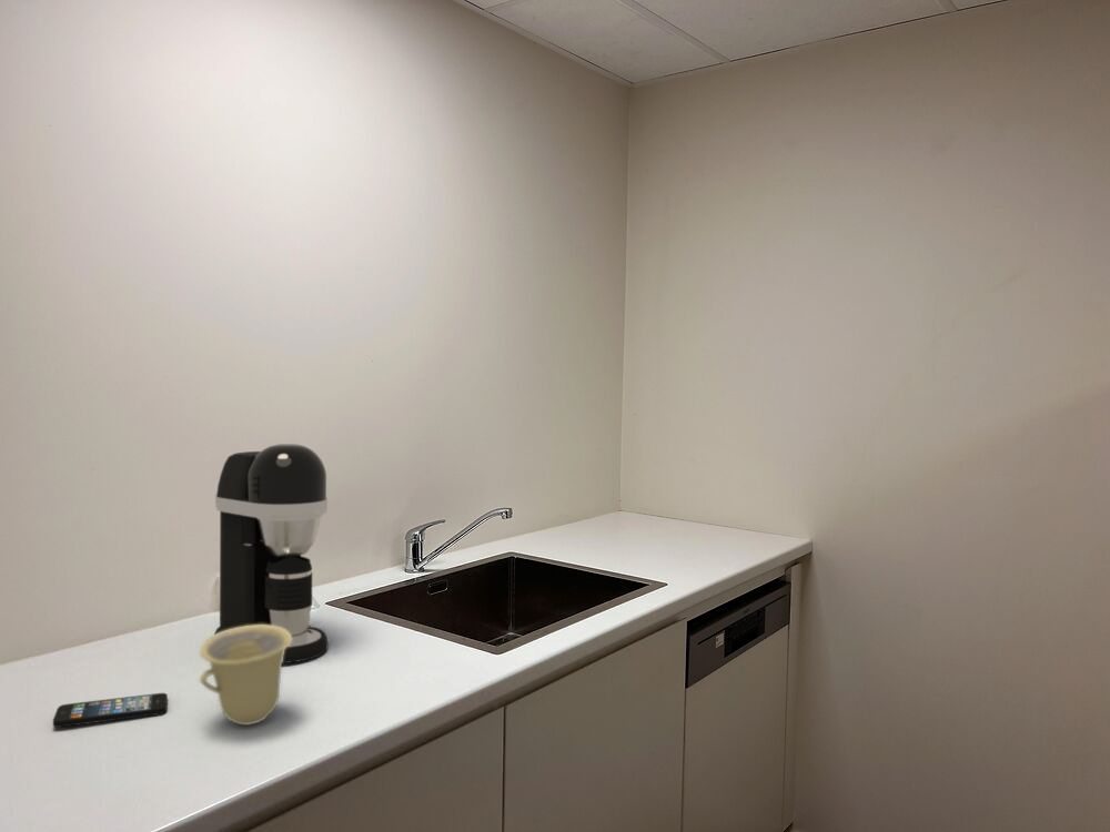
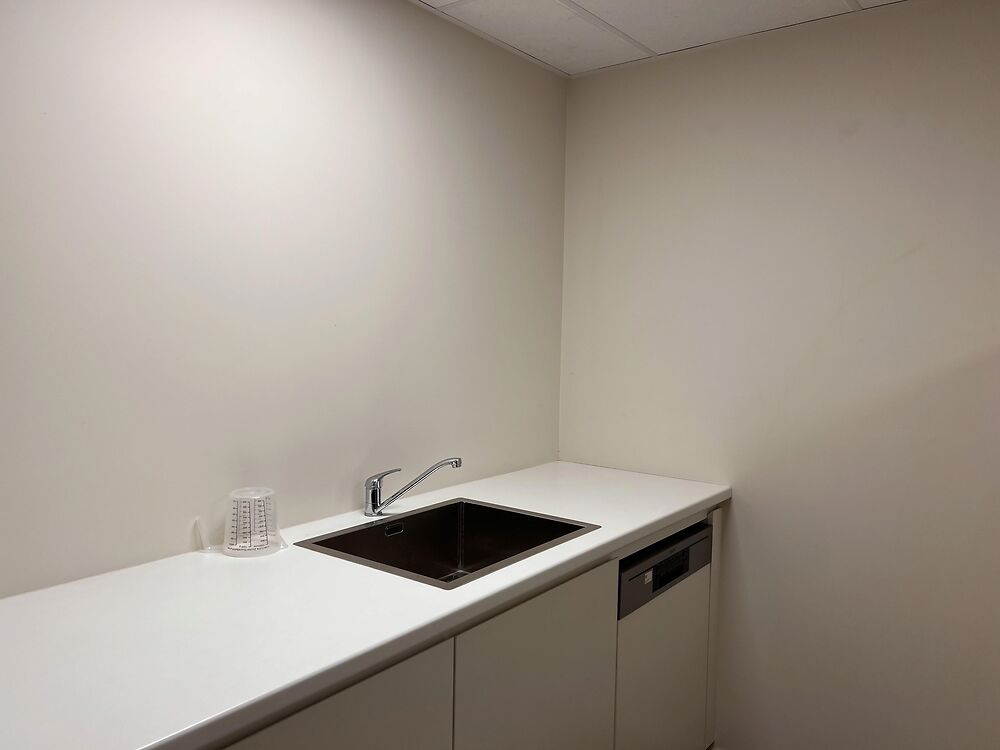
- coffee maker (271, 544)
- smartphone (112, 709)
- cup (245, 679)
